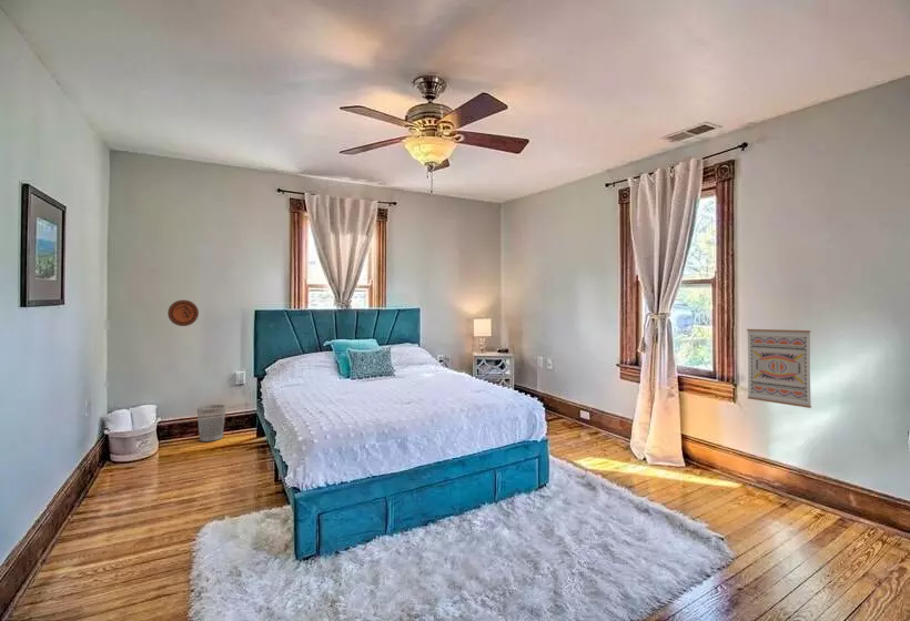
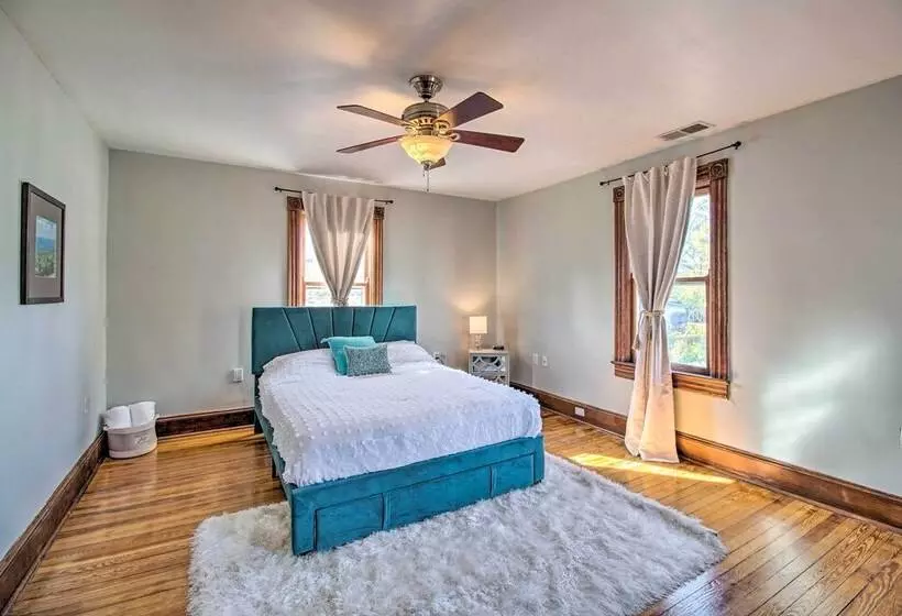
- wall art (777, 366)
- wastebasket (211, 423)
- decorative plate (183, 313)
